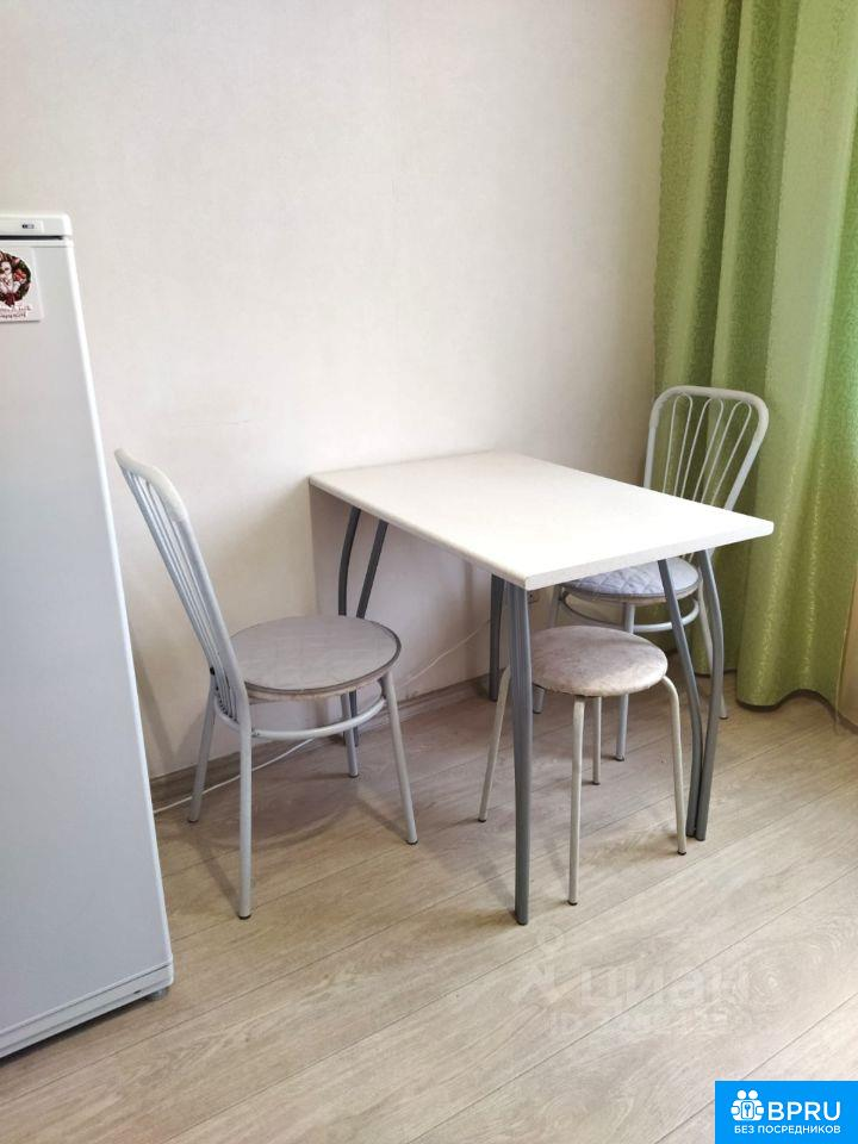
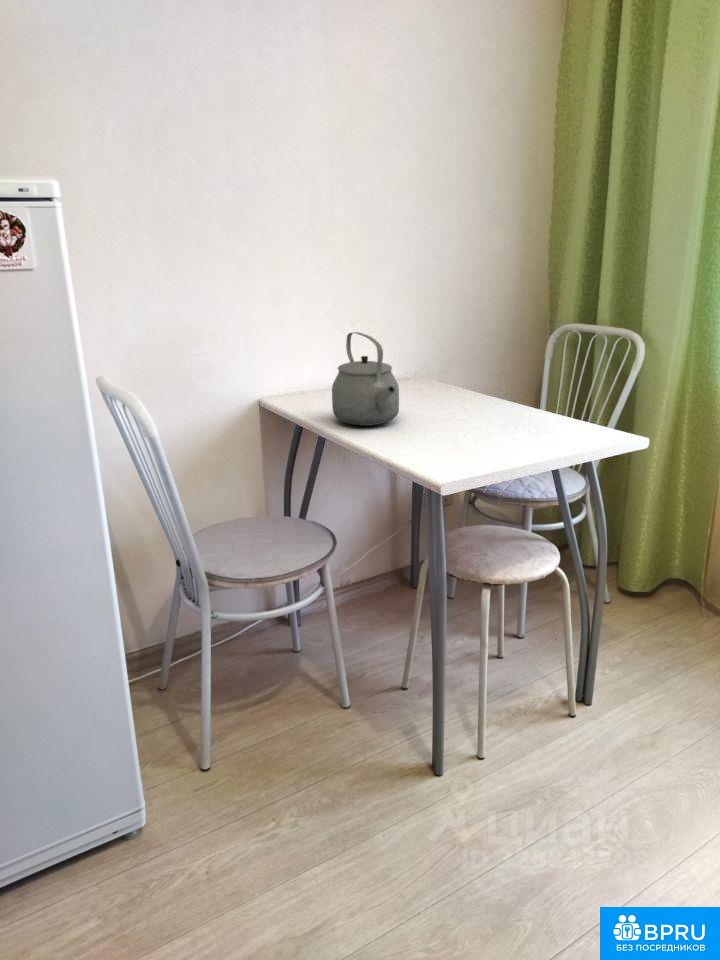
+ tea kettle (369, 380)
